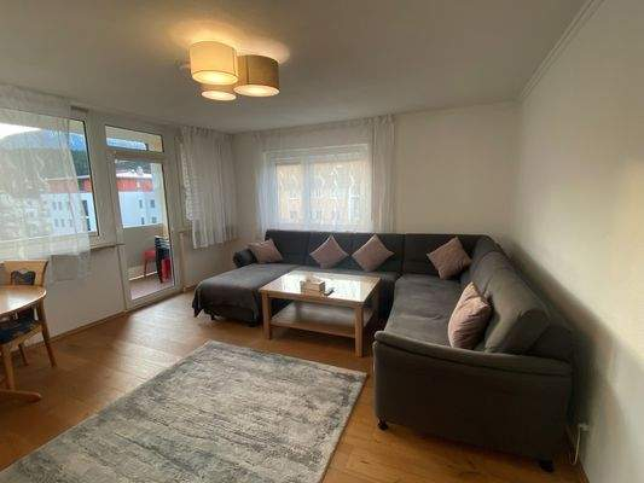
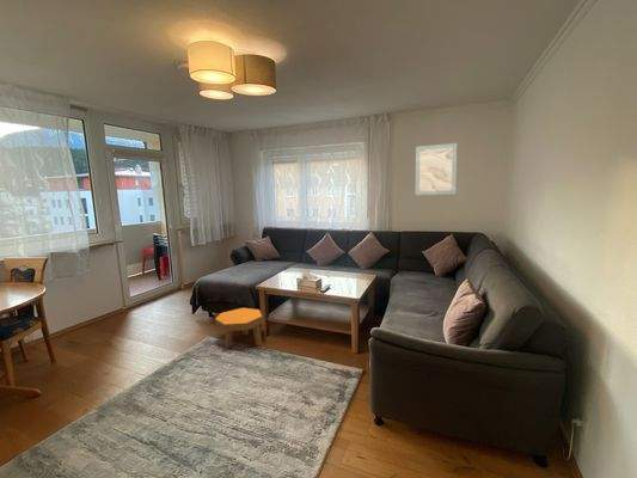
+ wall art (435, 170)
+ footstool (239, 329)
